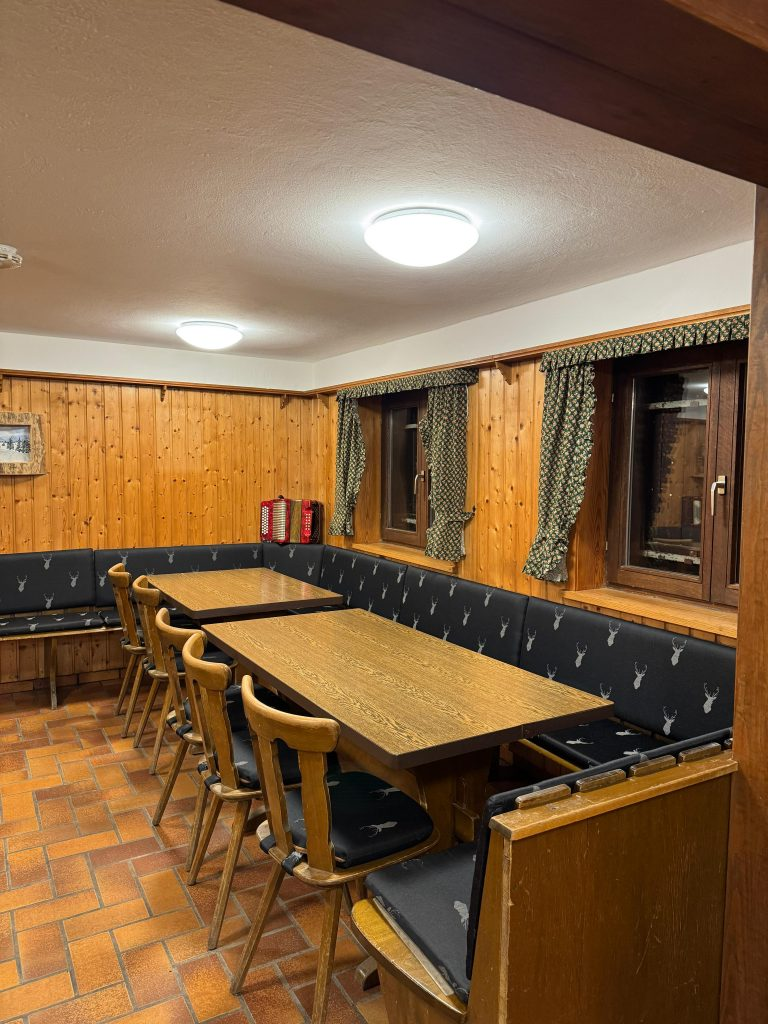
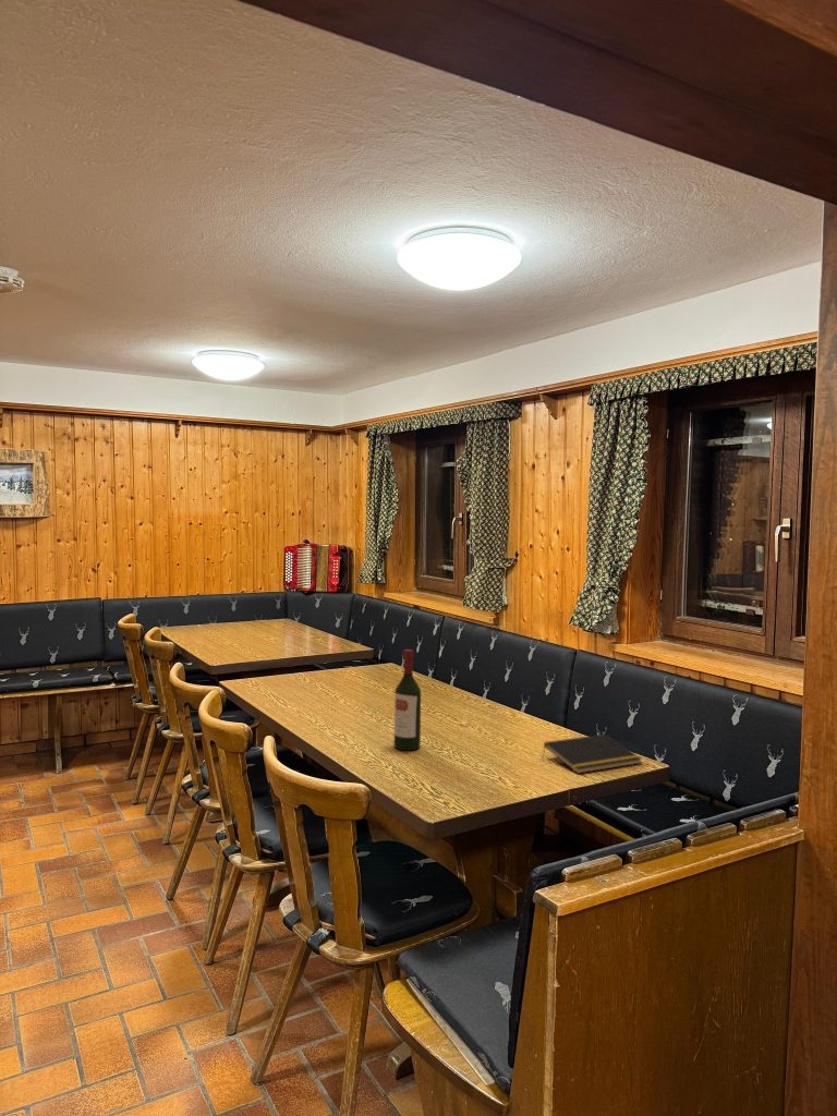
+ notepad (592, 752)
+ wine bottle (408, 698)
